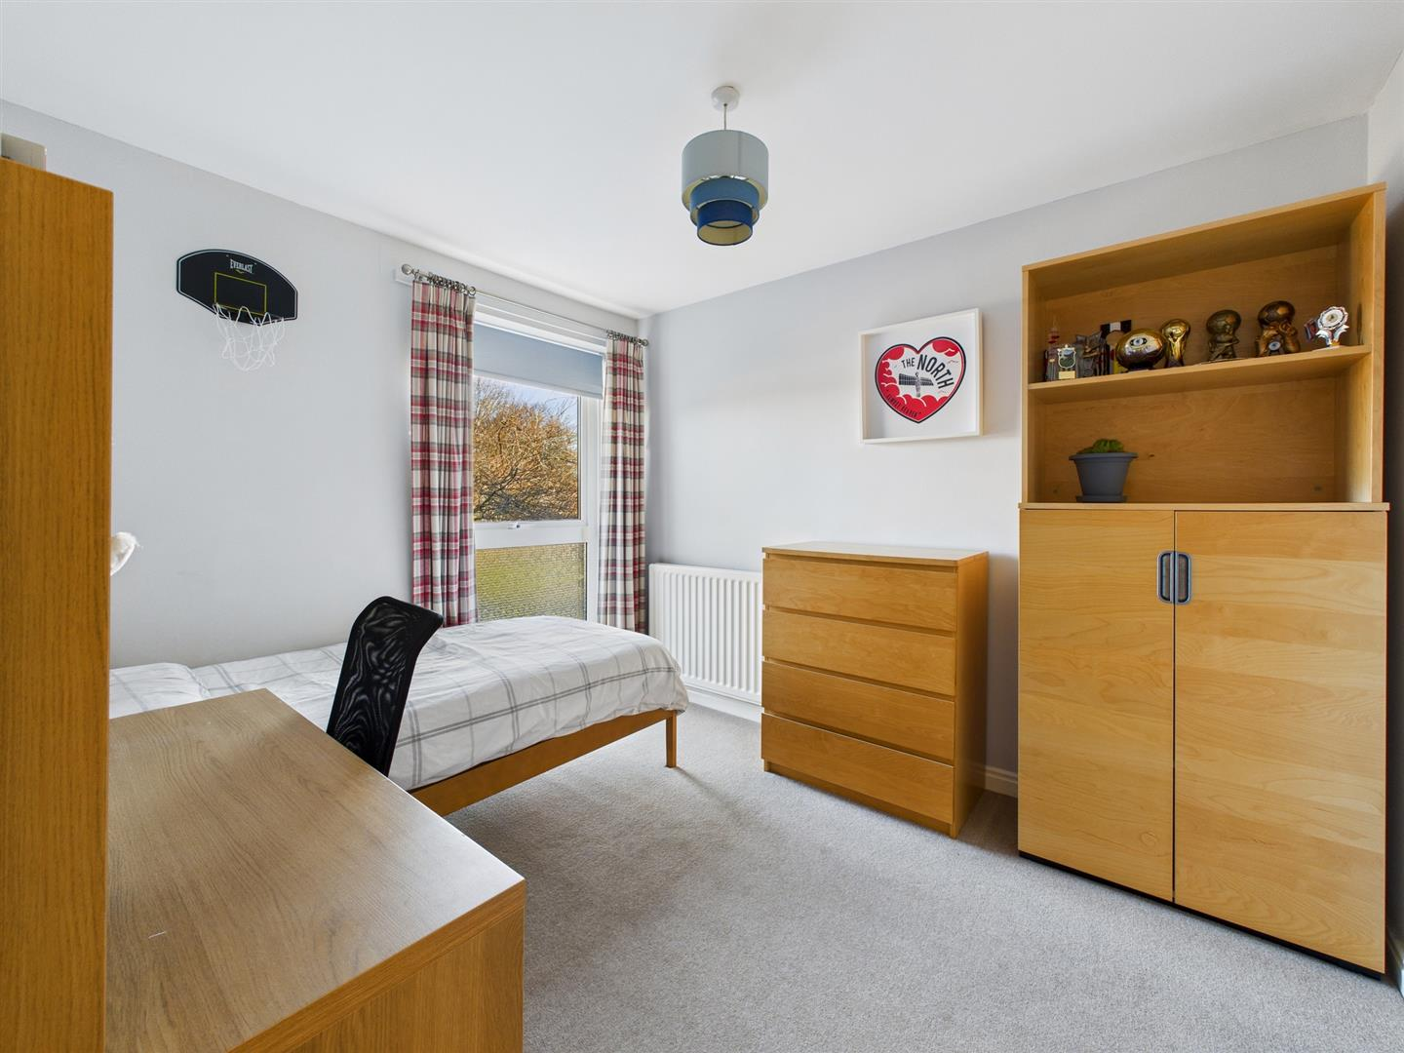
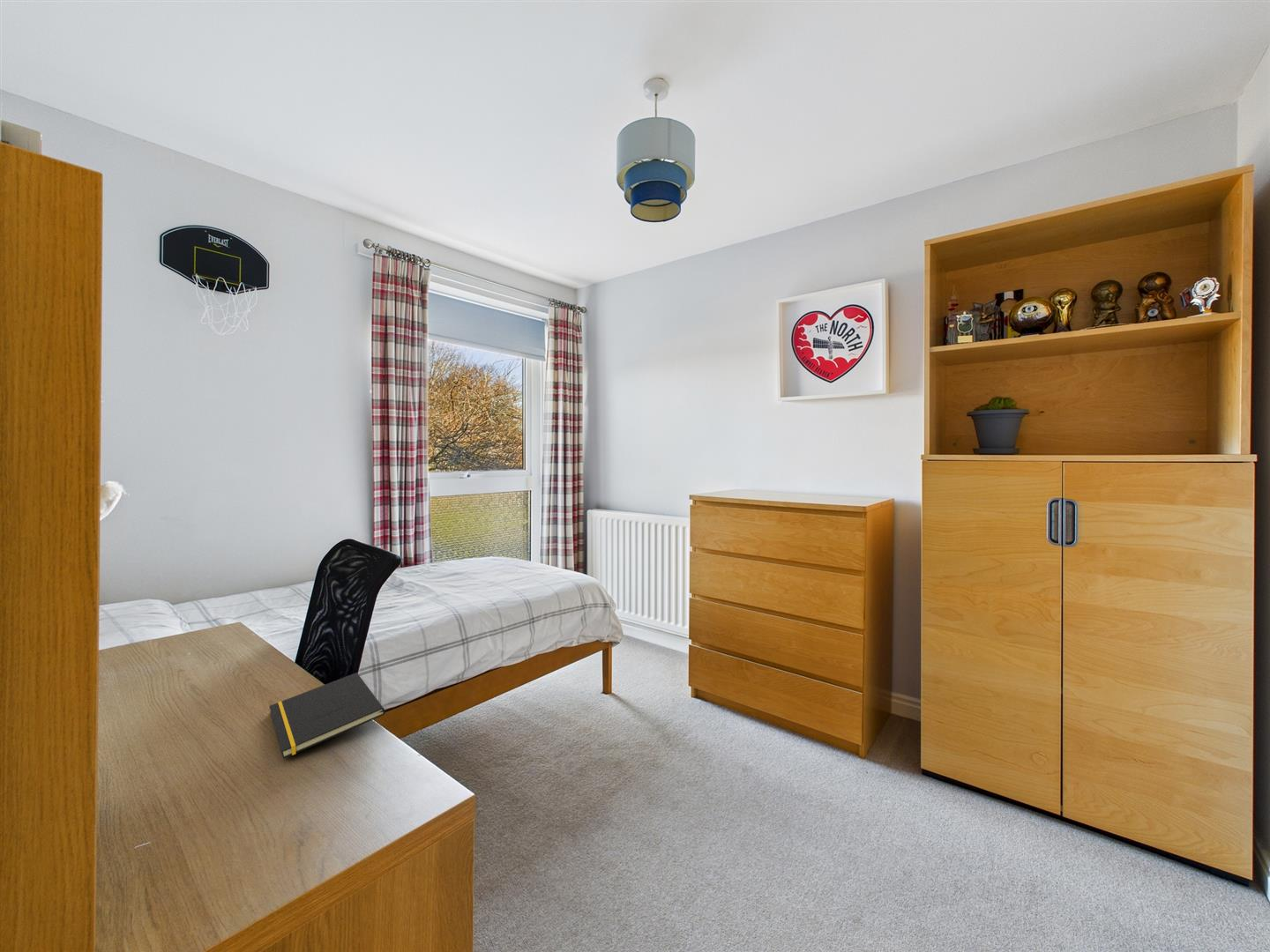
+ notepad (325, 710)
